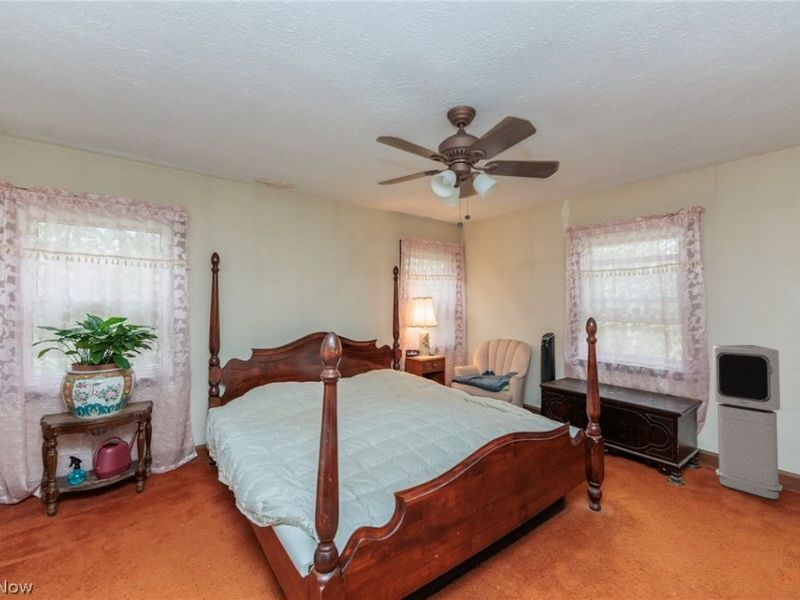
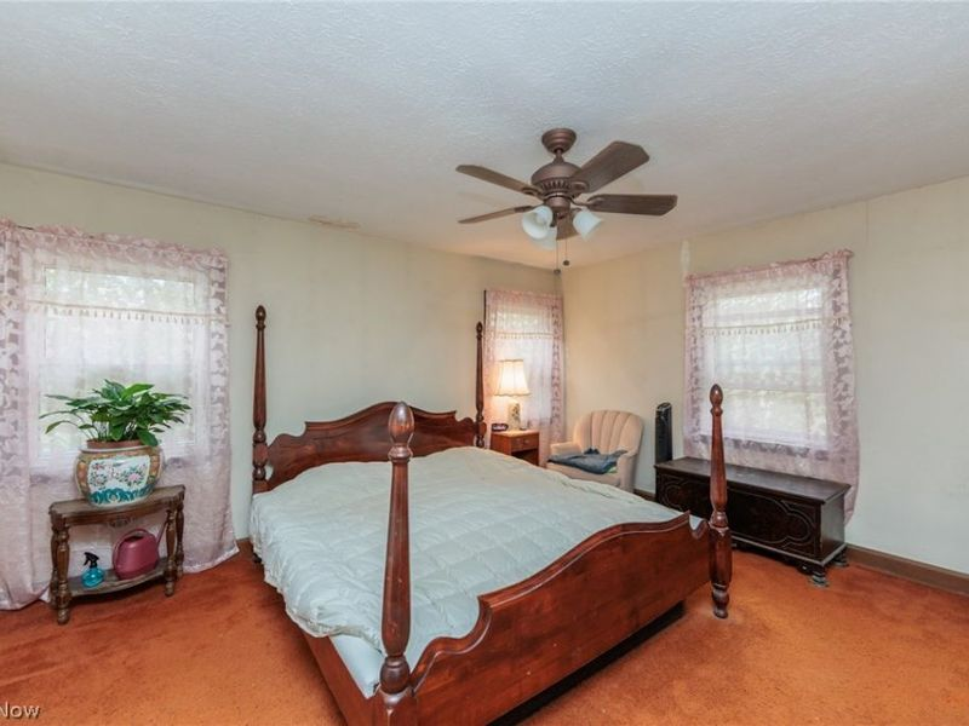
- air purifier (748, 415)
